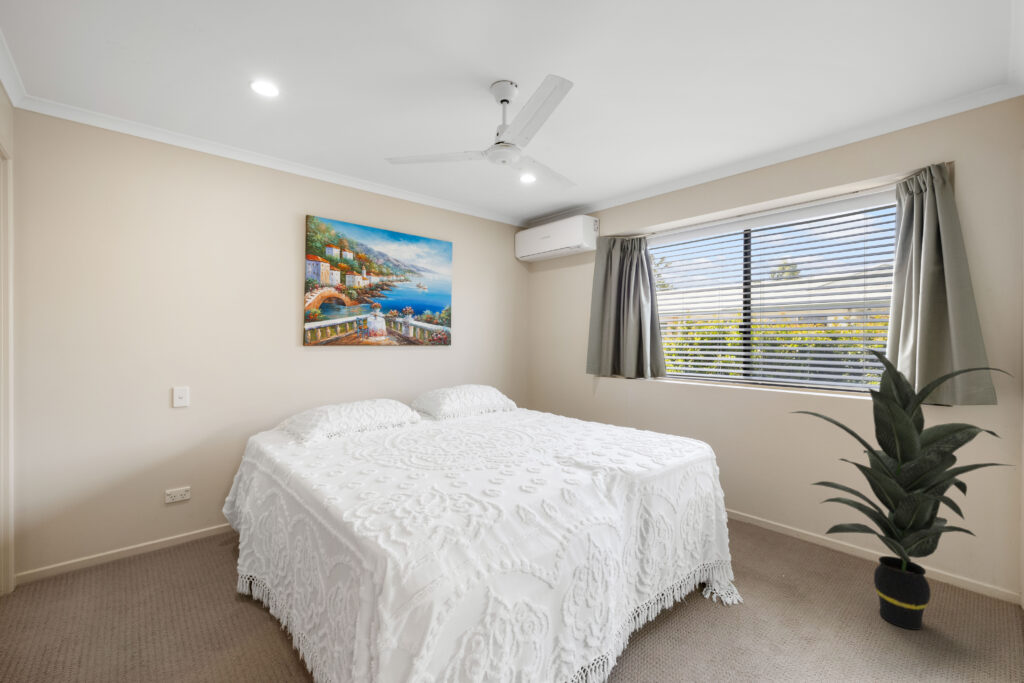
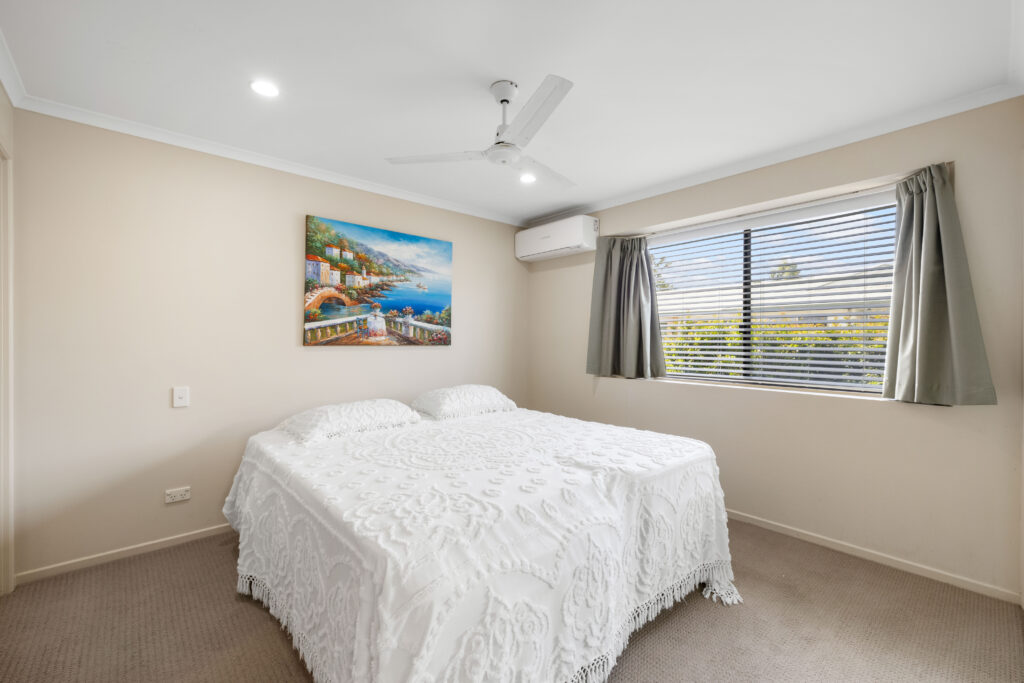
- indoor plant (896, 481)
